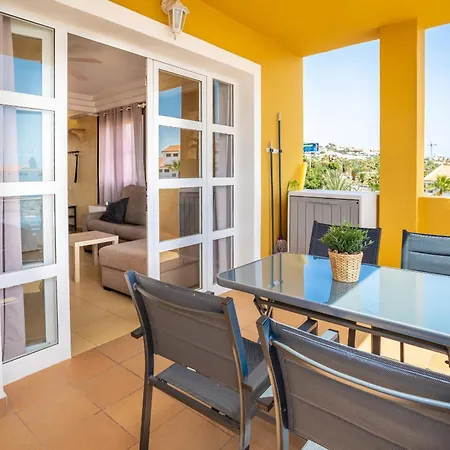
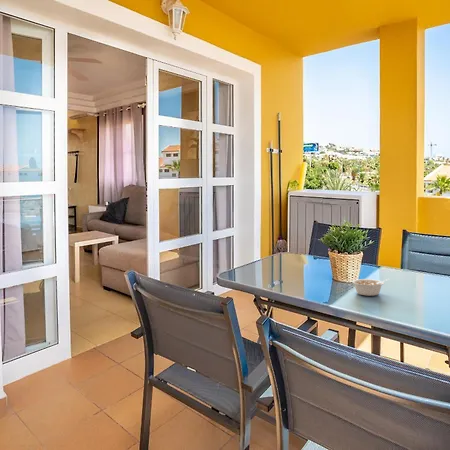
+ legume (368, 286)
